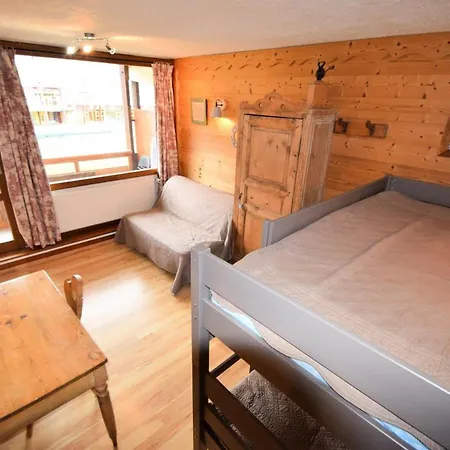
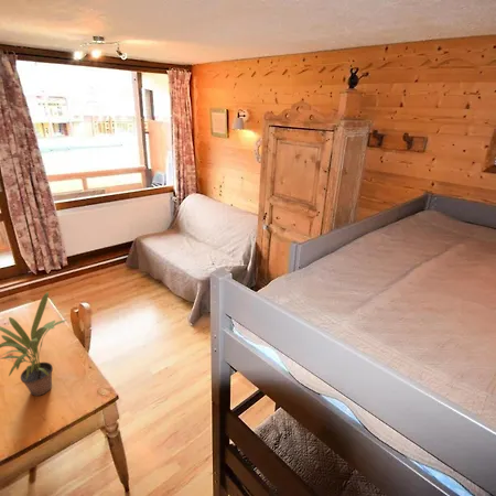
+ potted plant (36, 353)
